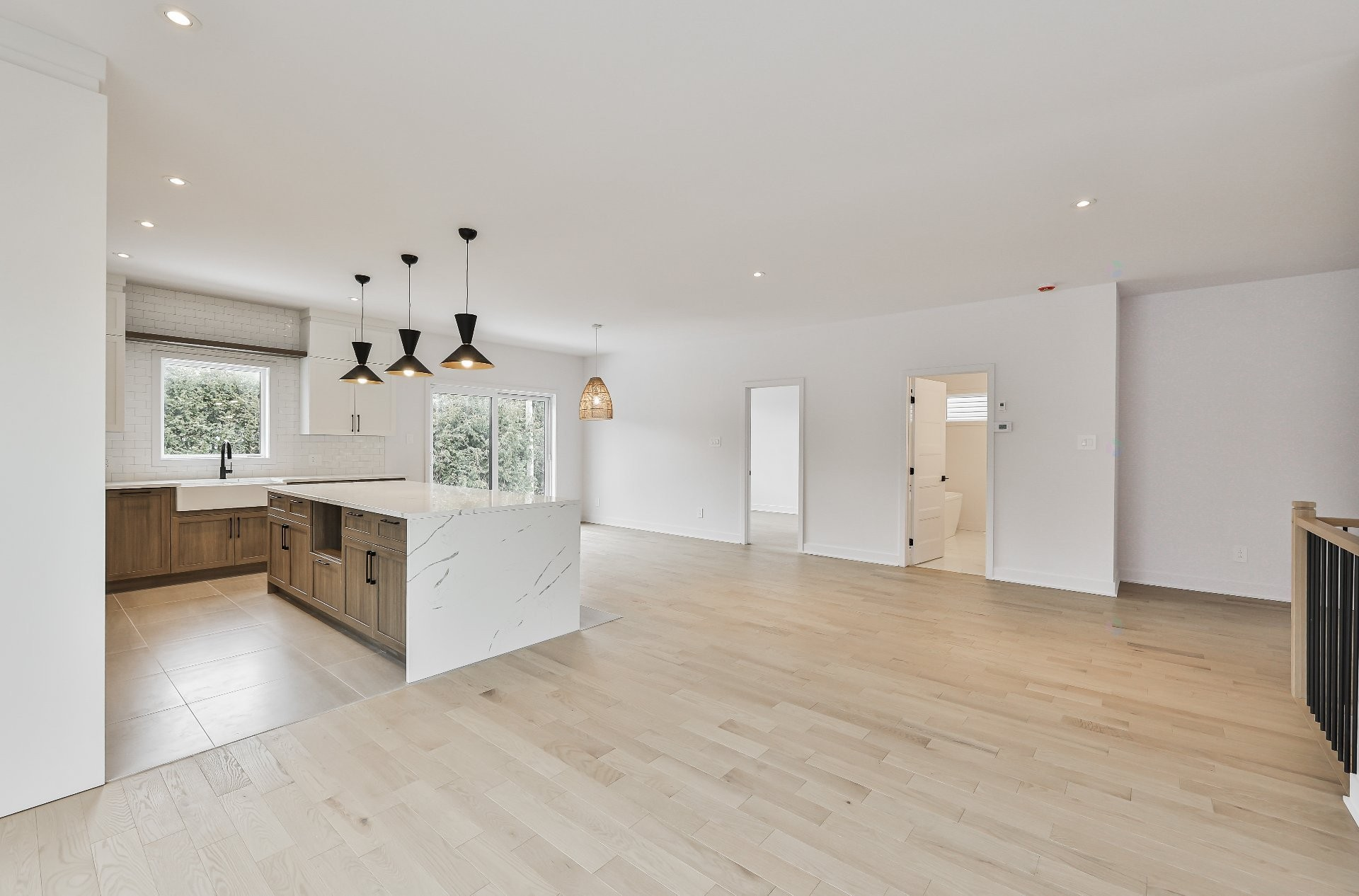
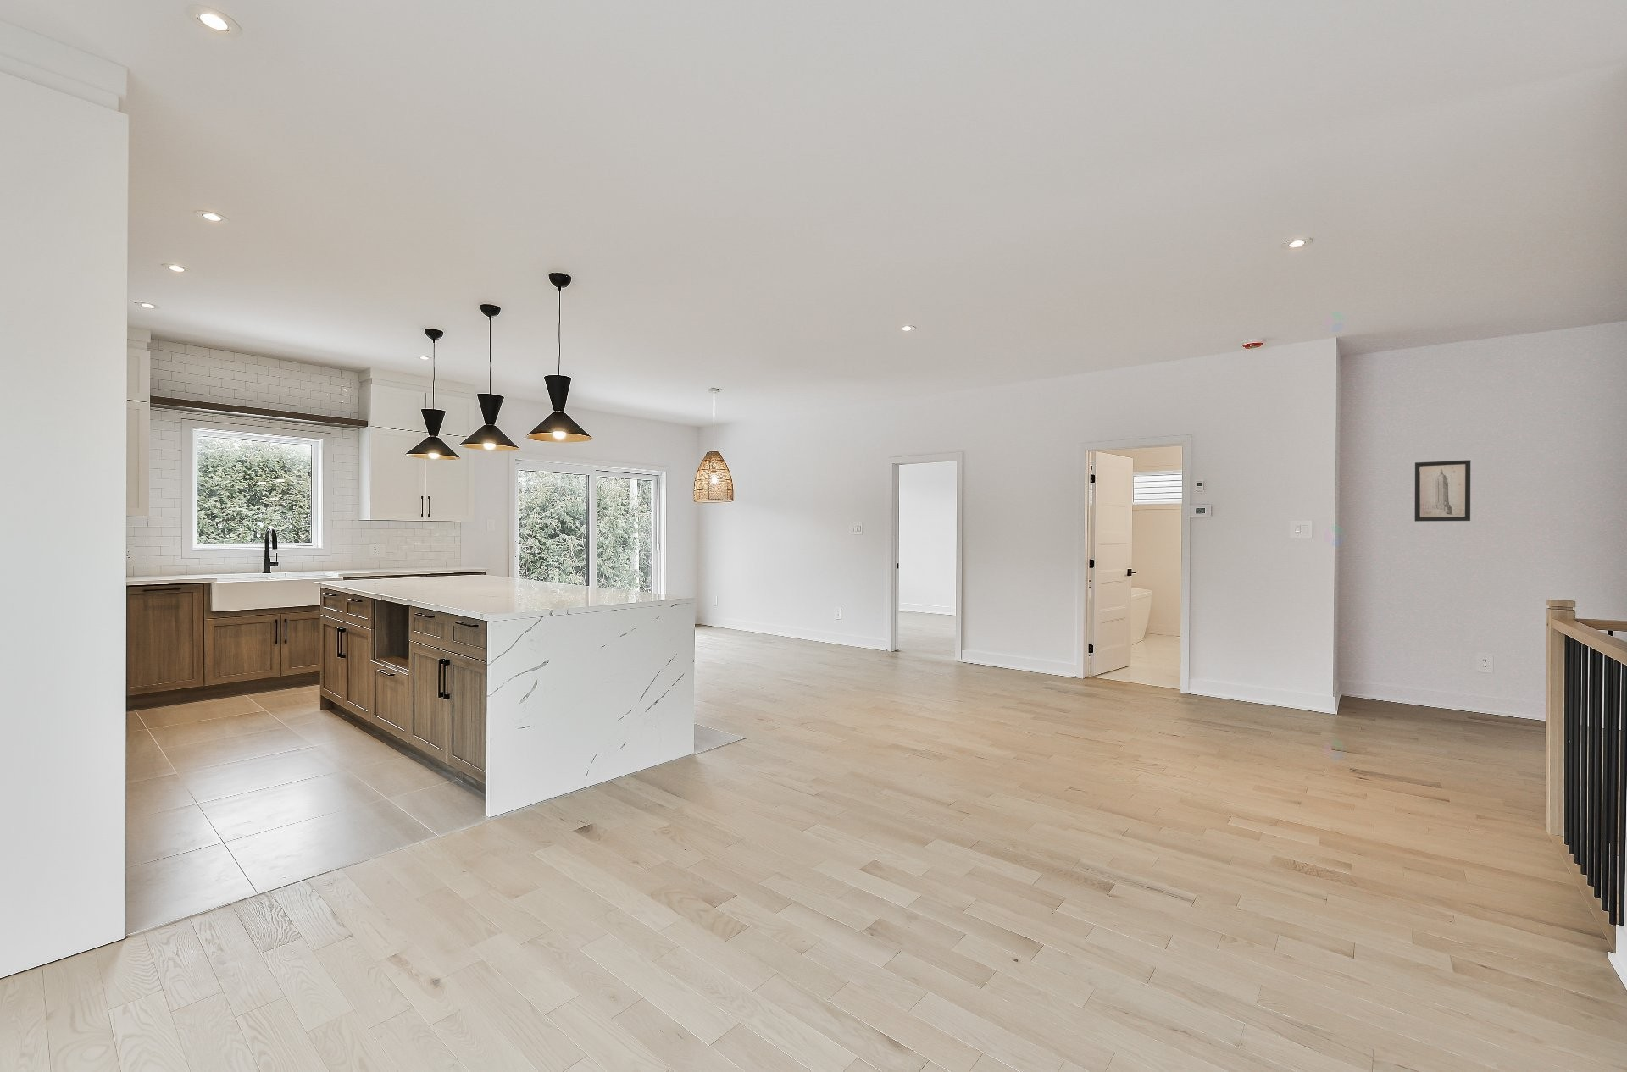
+ wall art (1441, 491)
